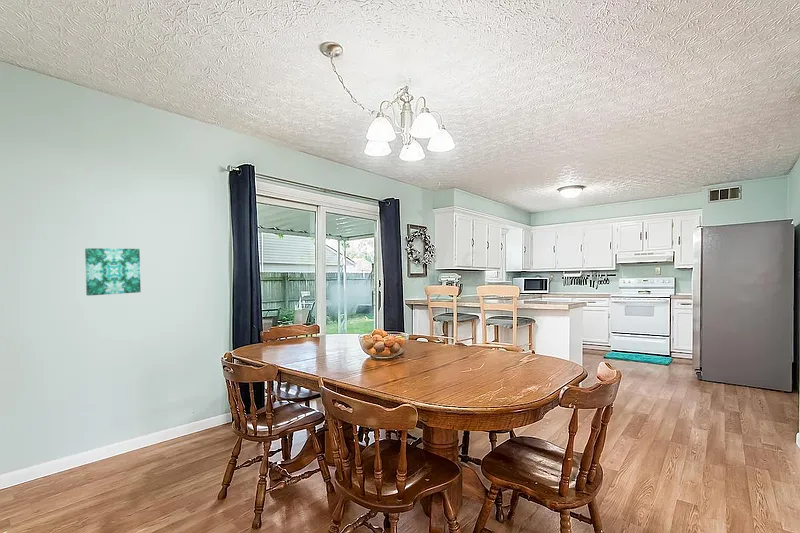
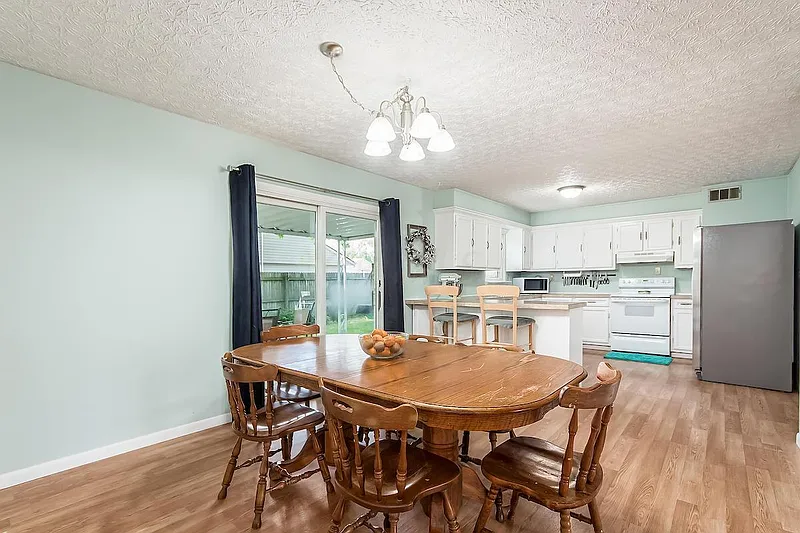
- wall art (113, 271)
